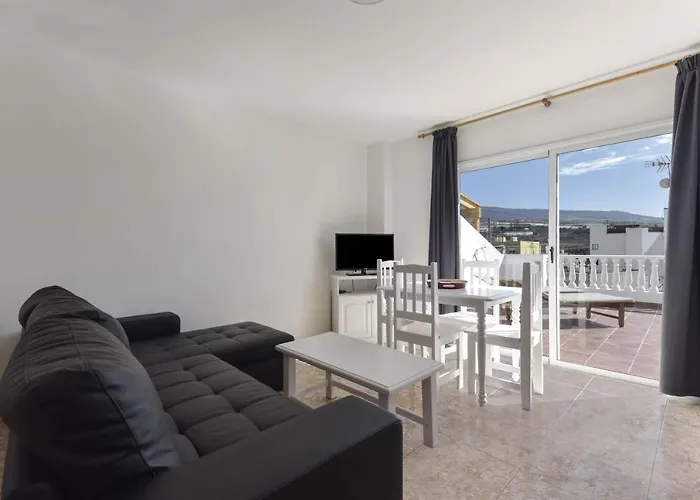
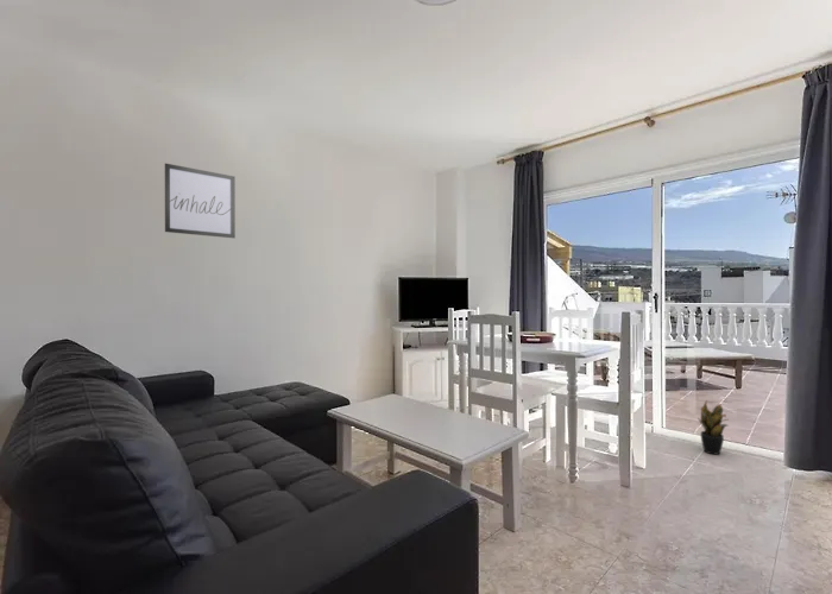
+ potted plant (713, 425)
+ wall art (201, 202)
